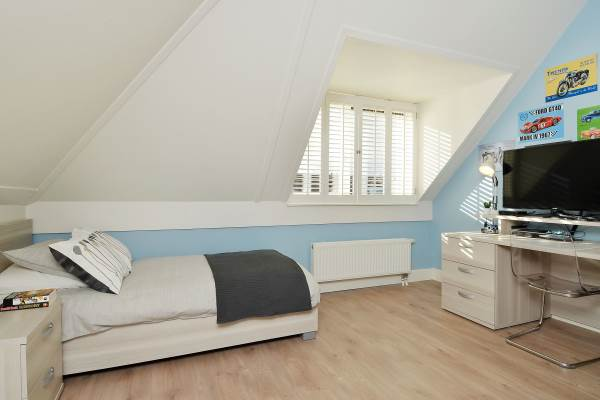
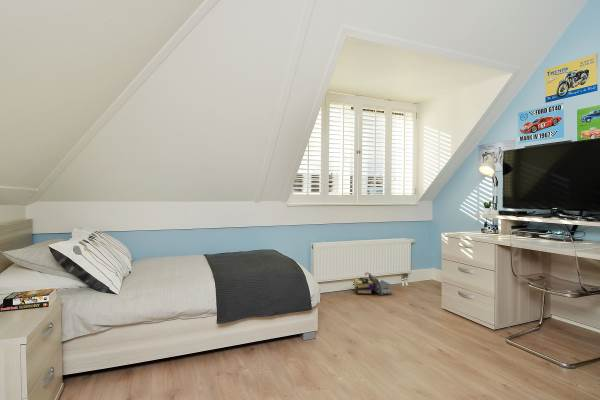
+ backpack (371, 281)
